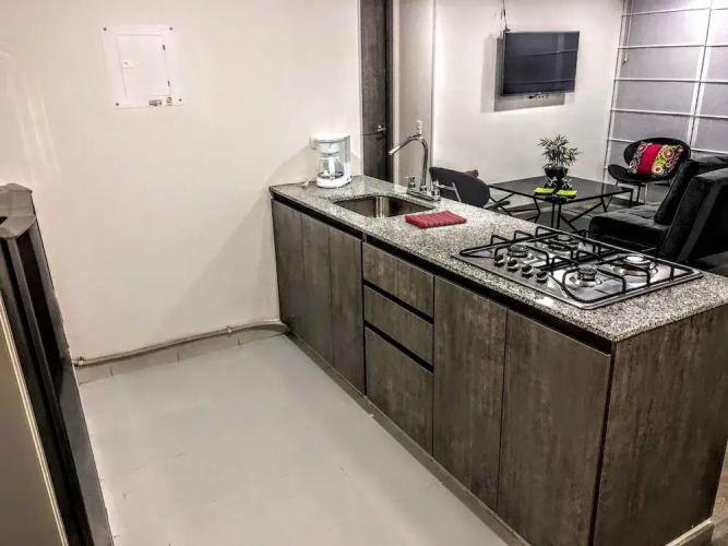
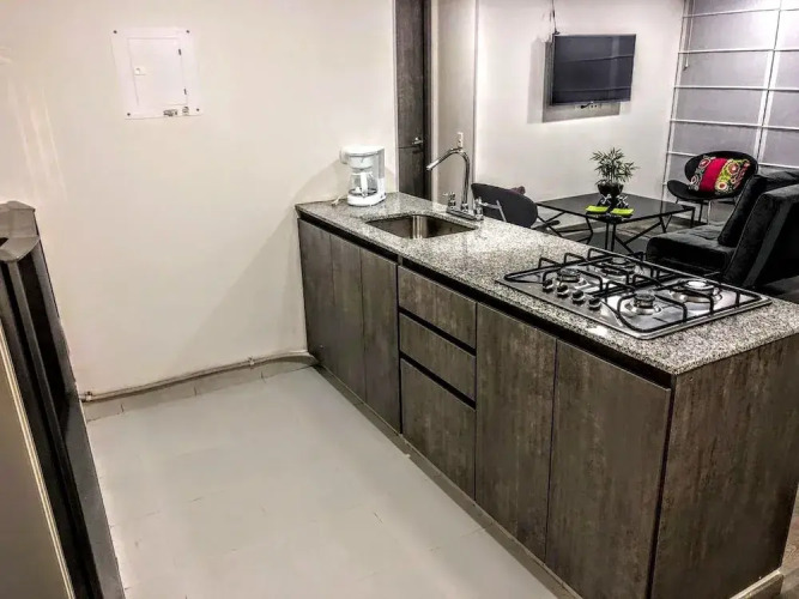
- dish towel (434, 218)
